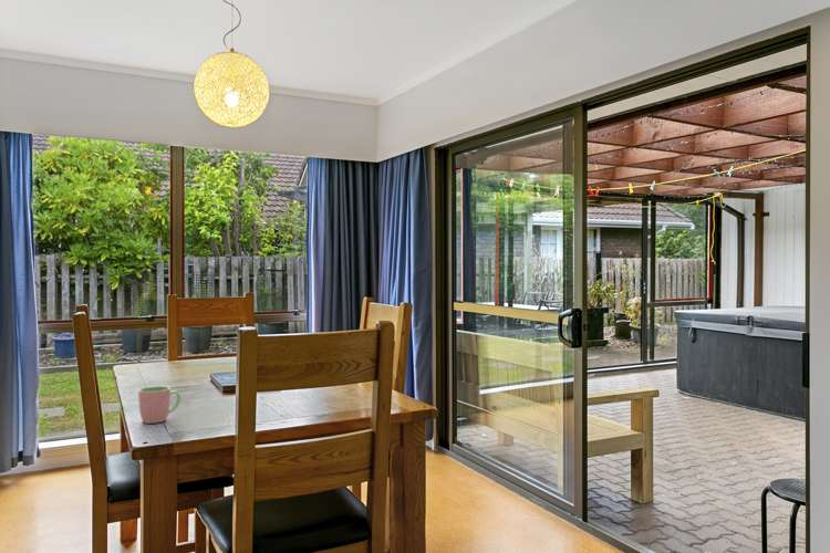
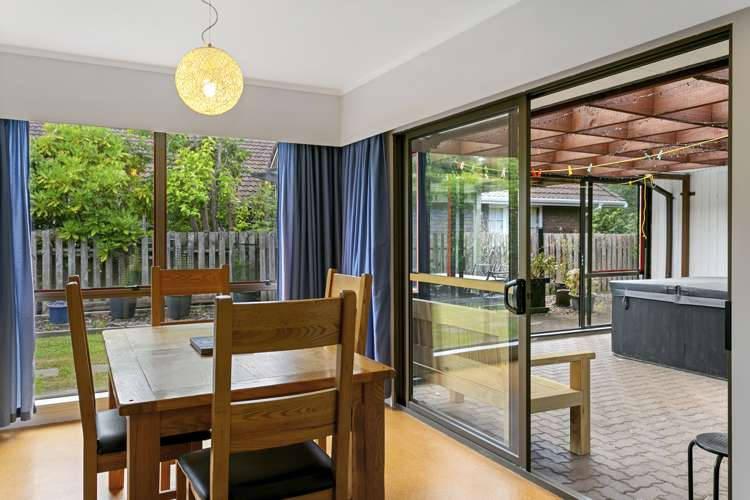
- cup (159, 404)
